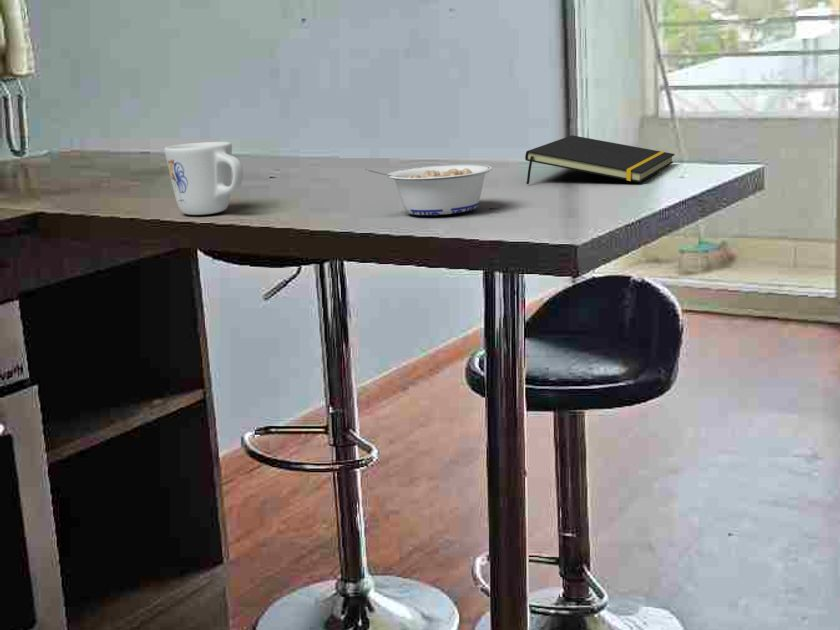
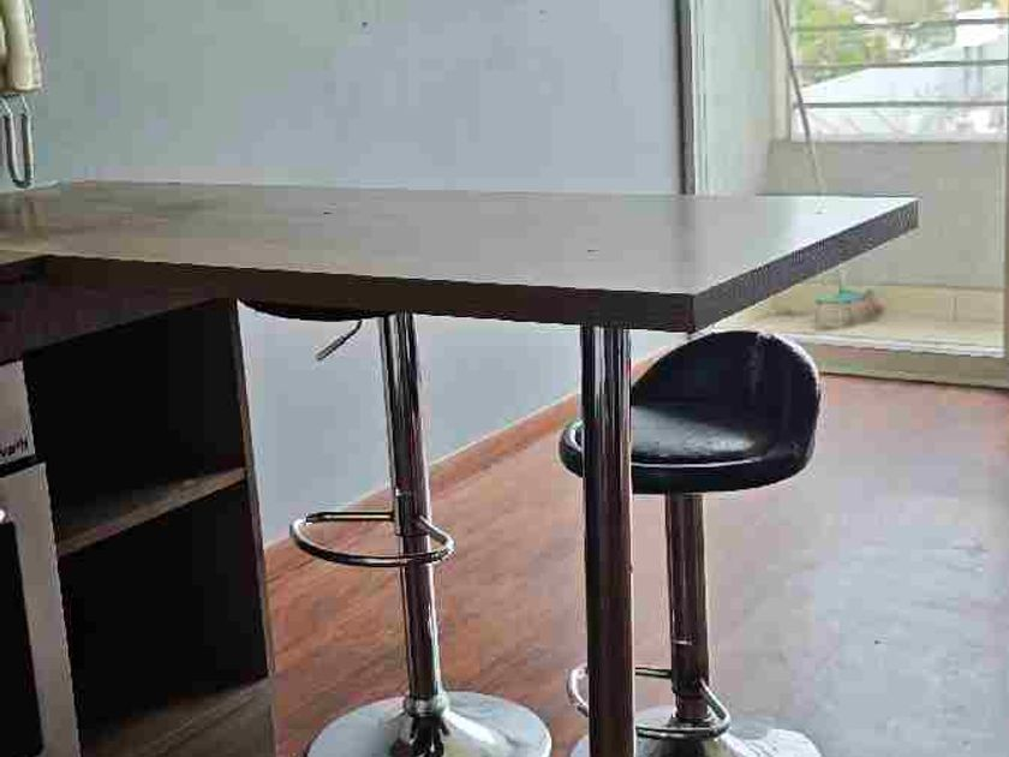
- notepad (603, 157)
- mug (209, 179)
- legume (438, 187)
